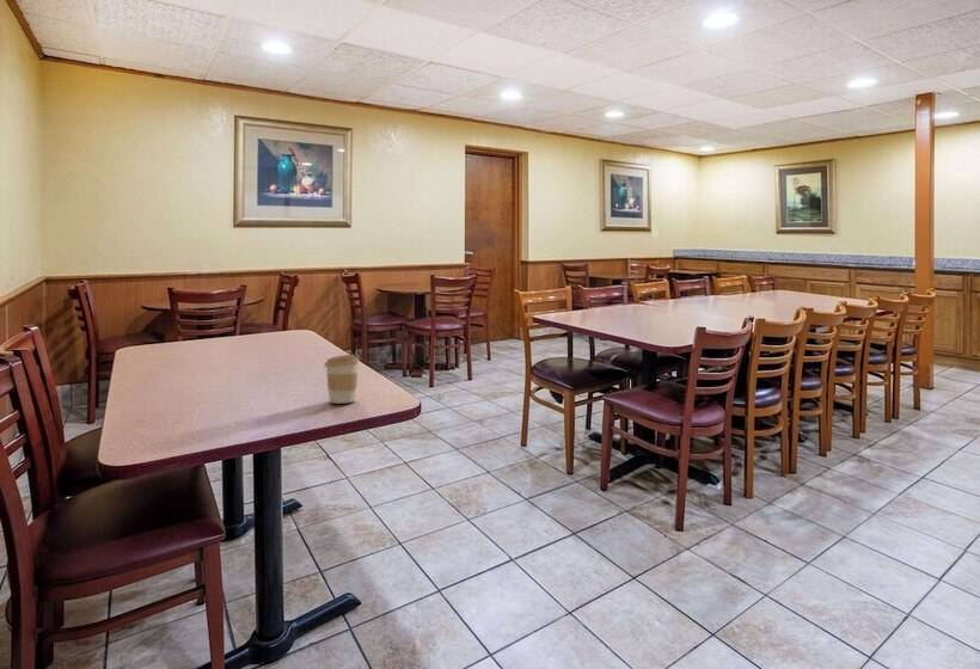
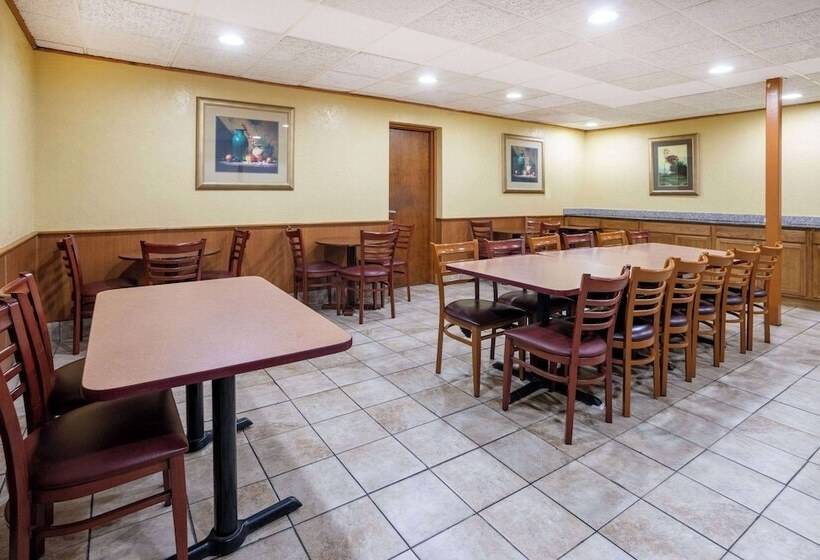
- coffee cup (342, 378)
